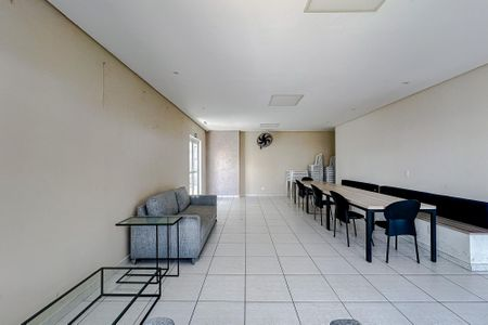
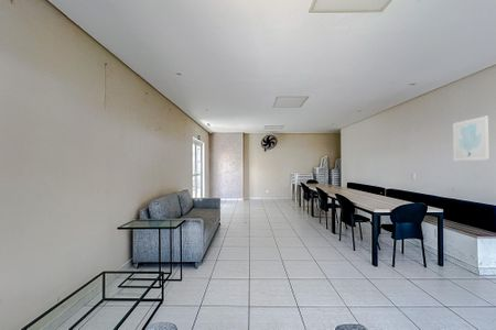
+ wall art (468, 140)
